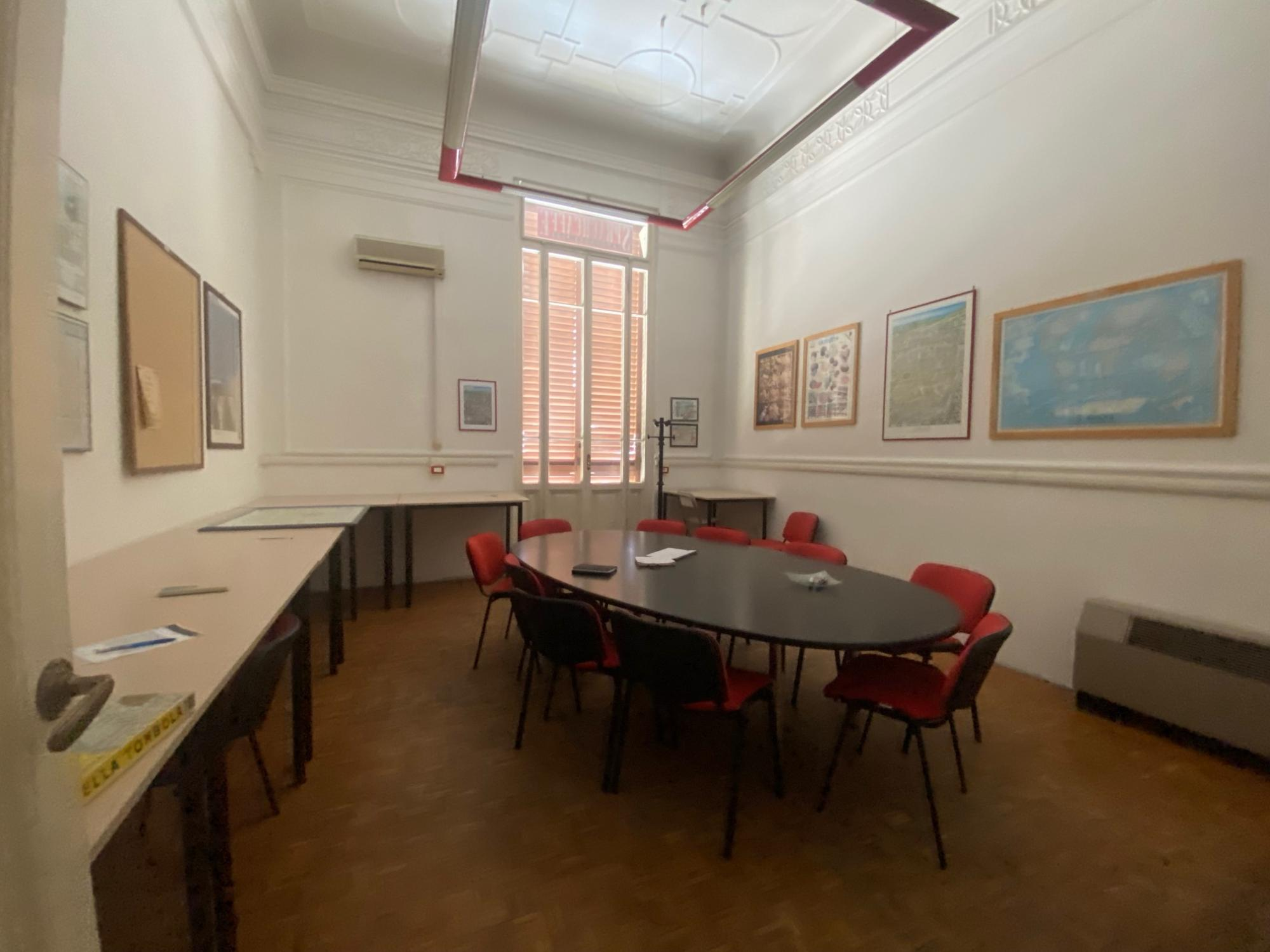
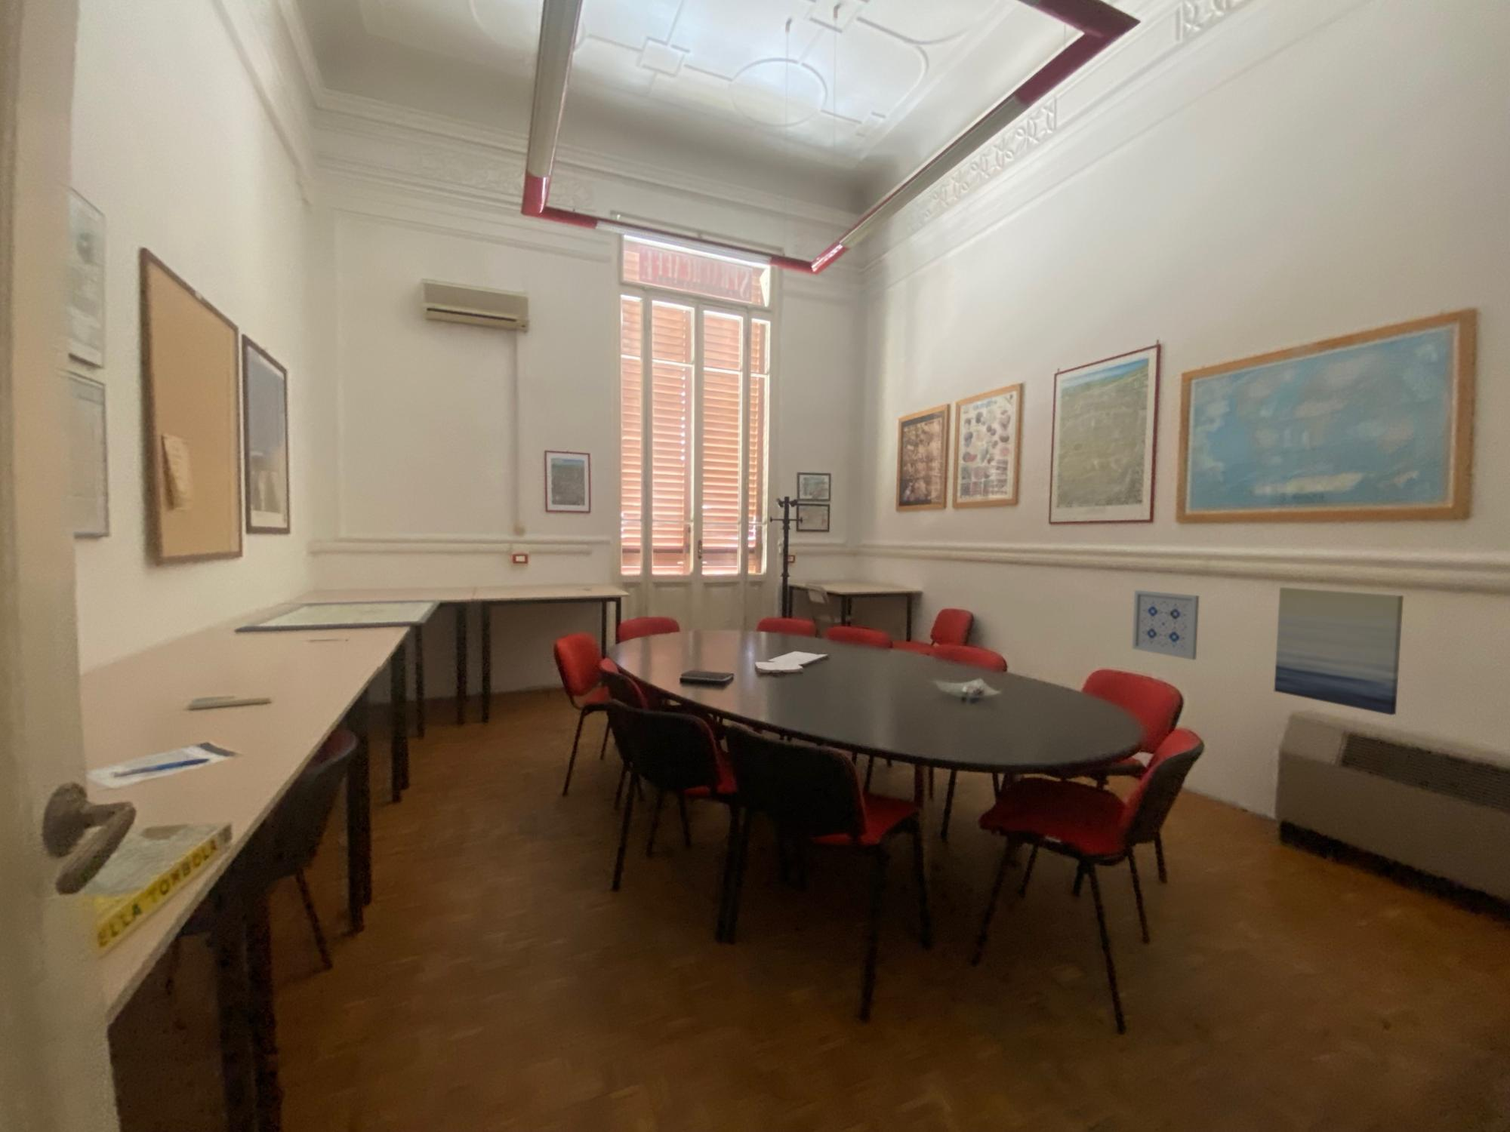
+ wall art (1164, 623)
+ wall art (1334, 647)
